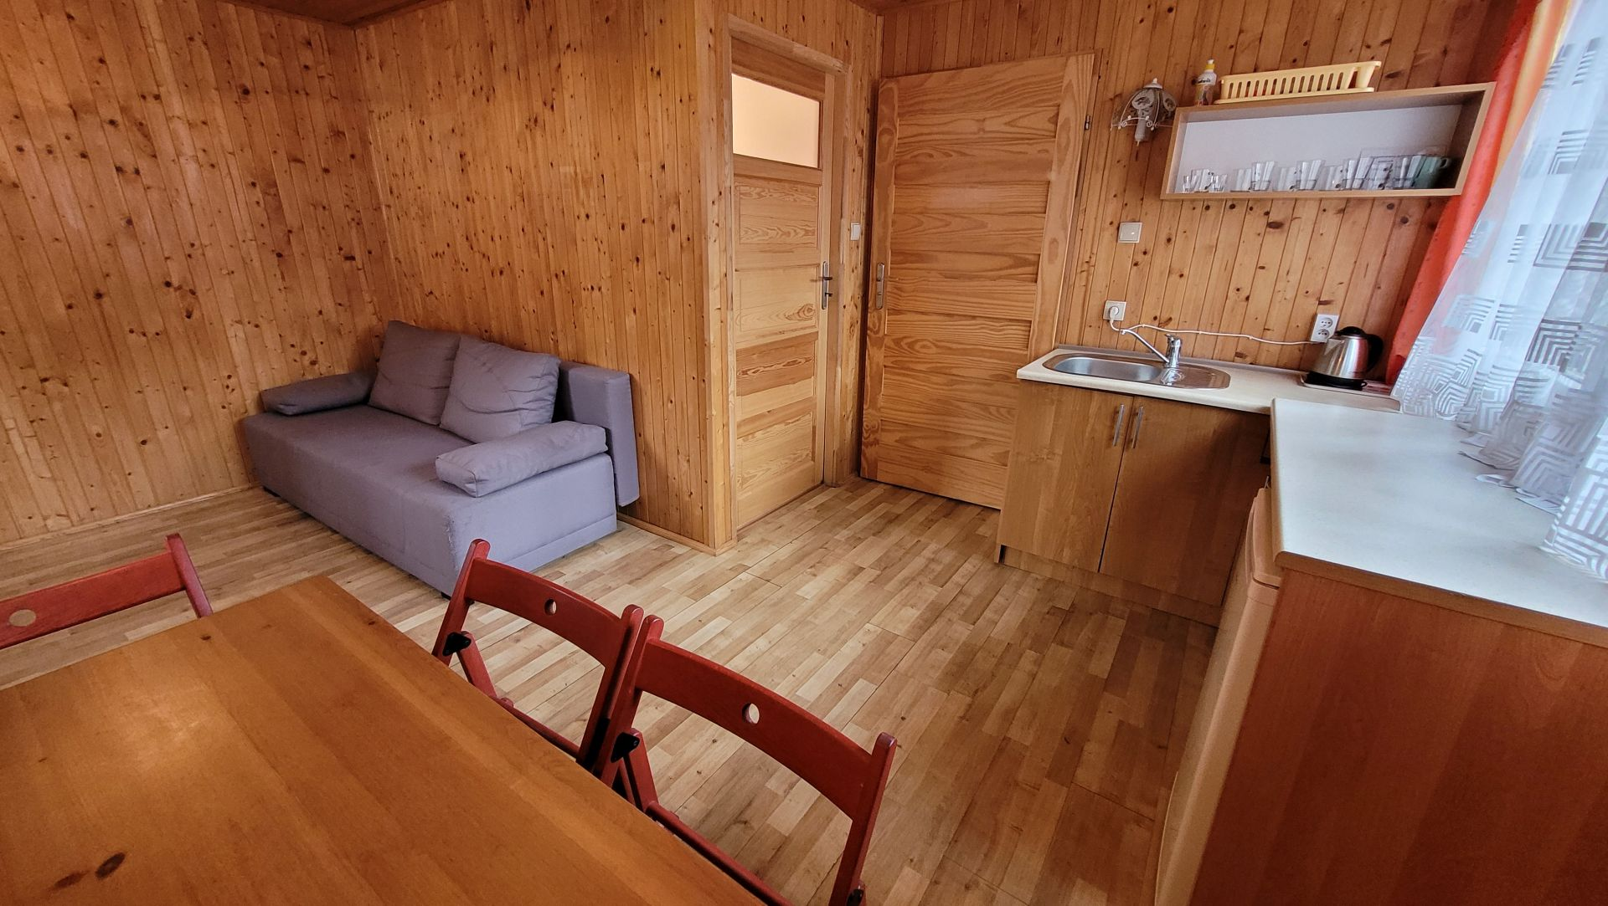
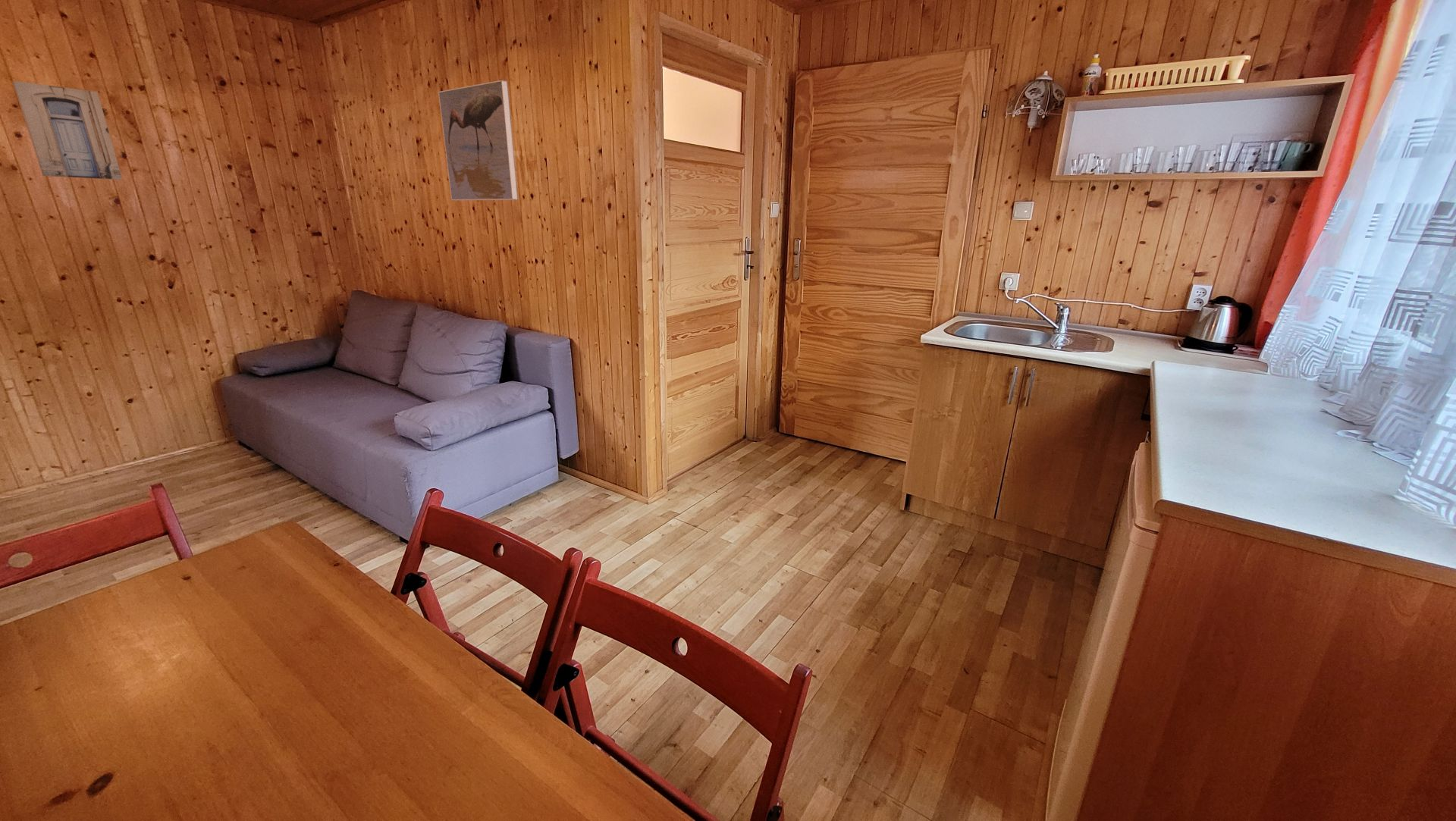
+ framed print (477, 145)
+ wall art (70, 133)
